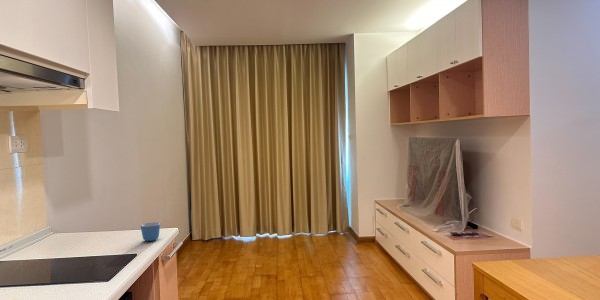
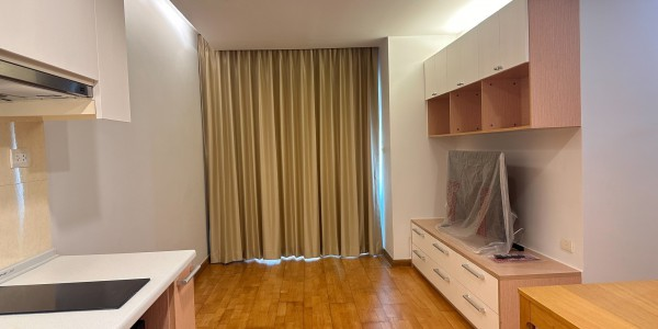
- mug (150, 231)
